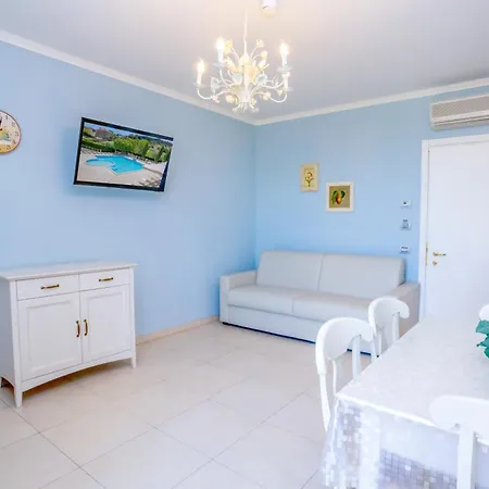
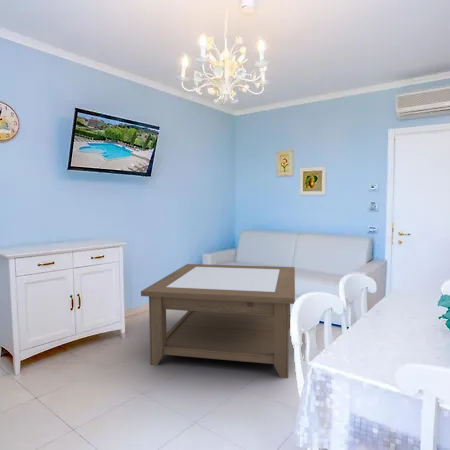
+ coffee table (229, 310)
